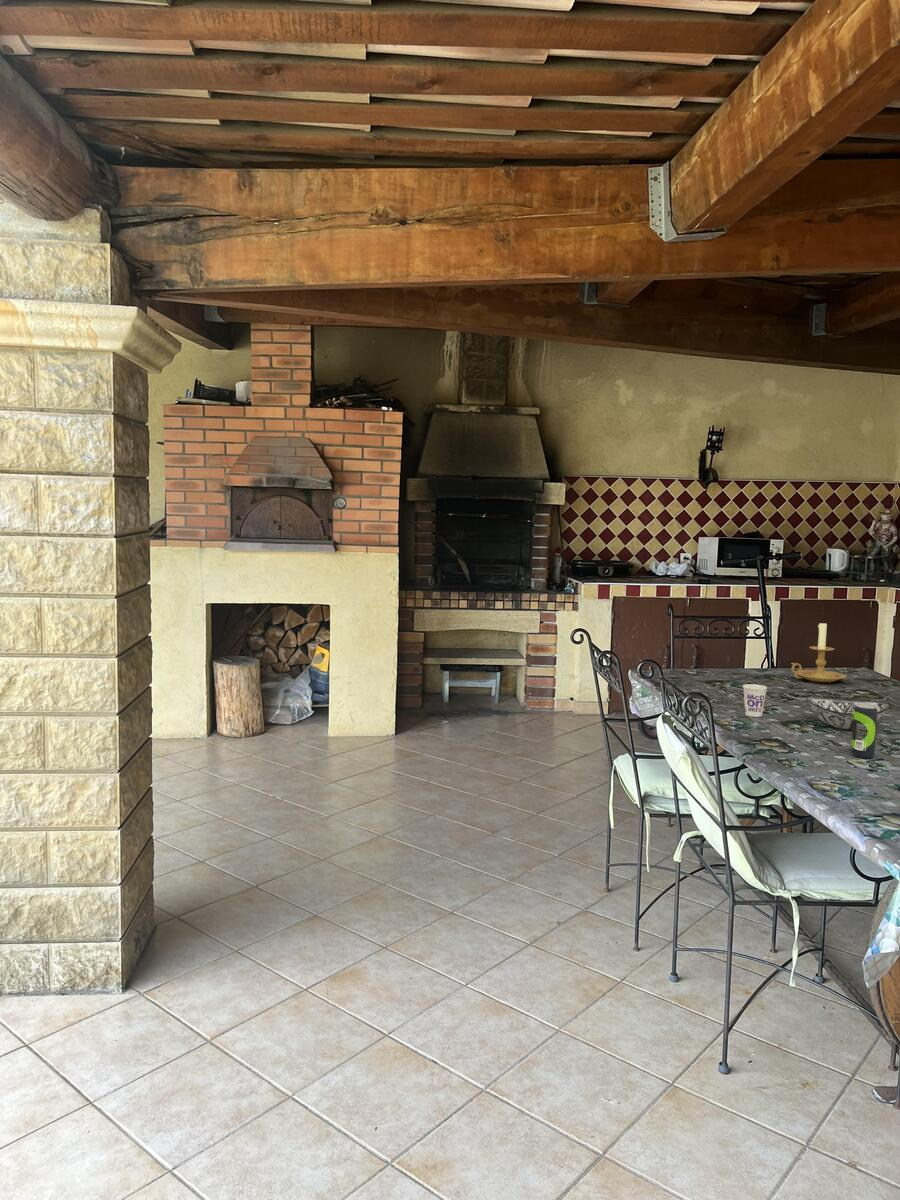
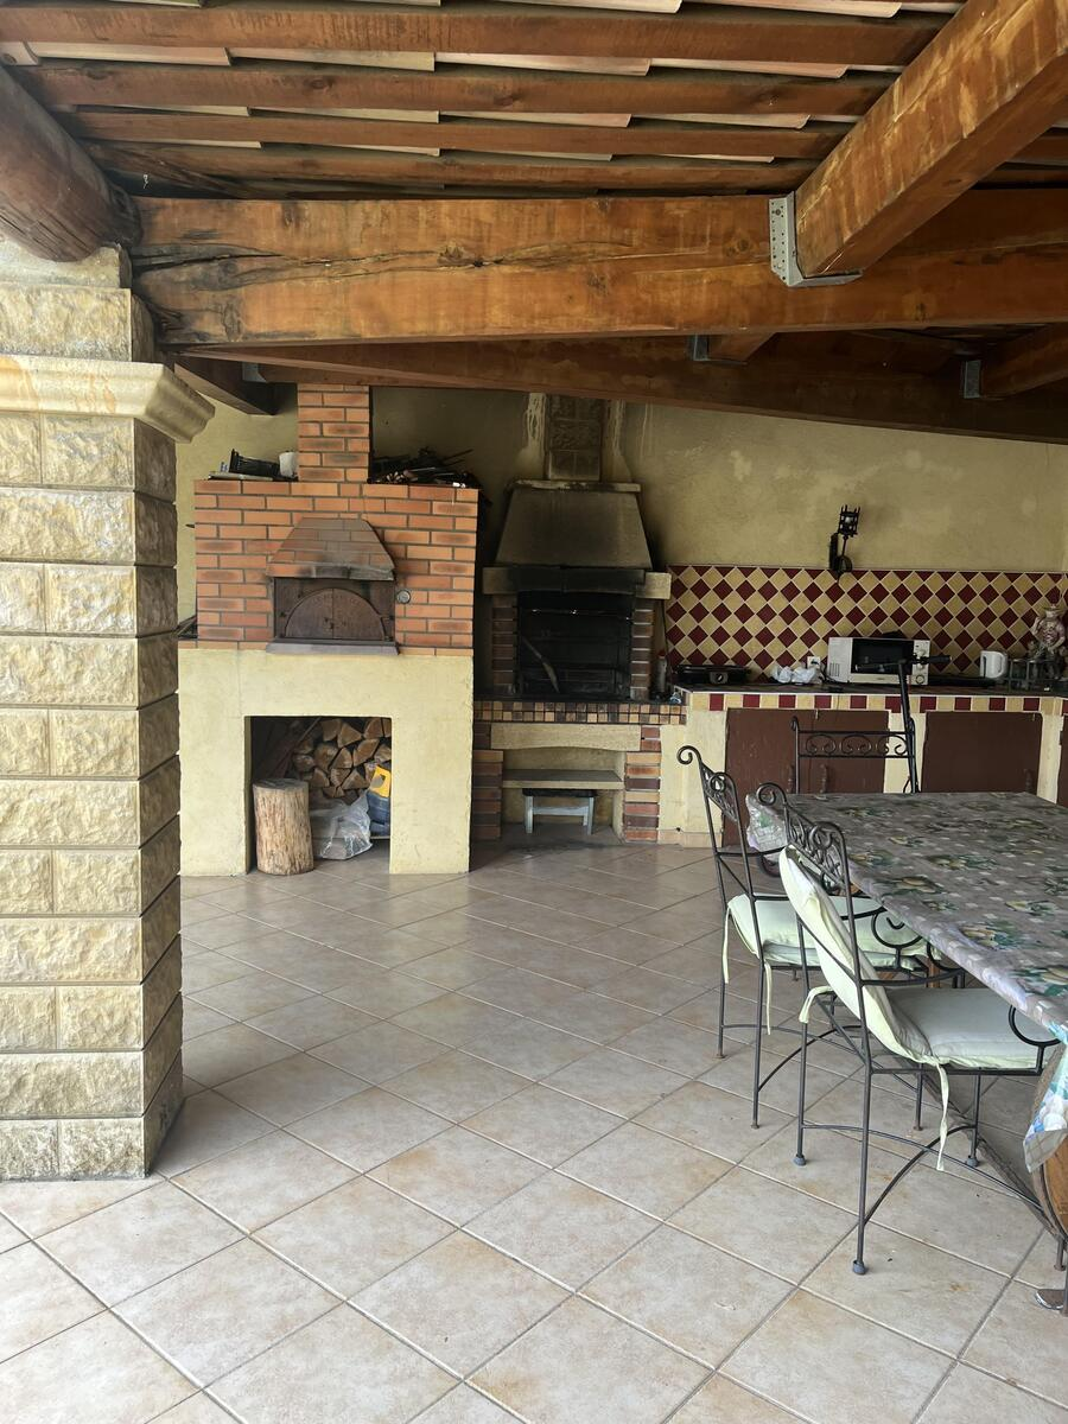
- cup (754, 700)
- decorative bowl (846, 714)
- beverage can (864, 730)
- candle holder (821, 650)
